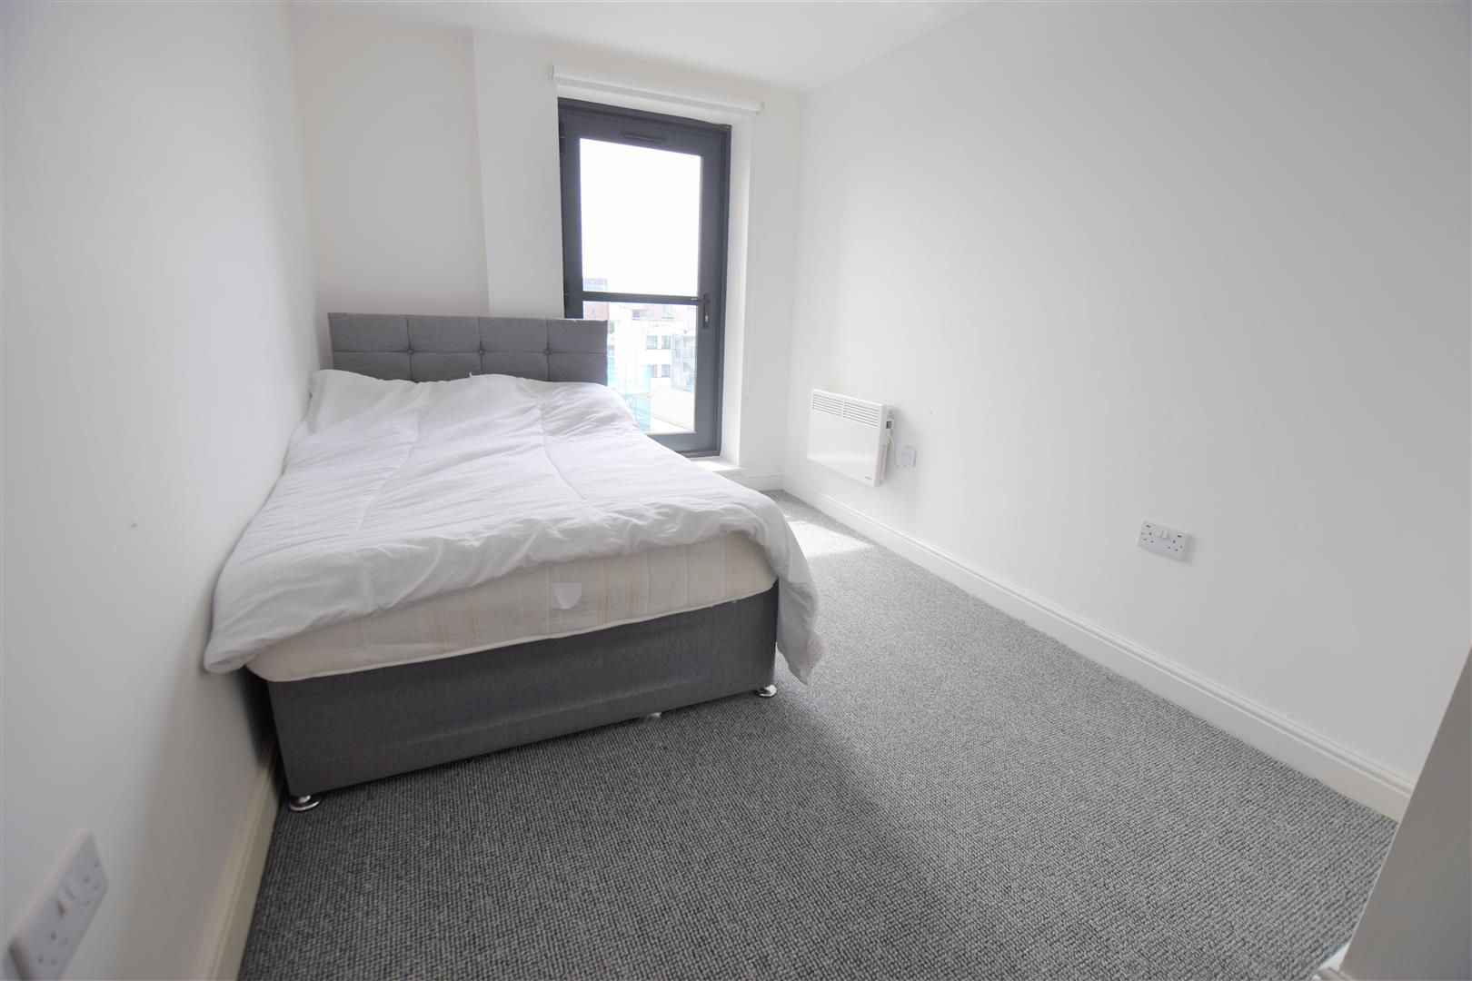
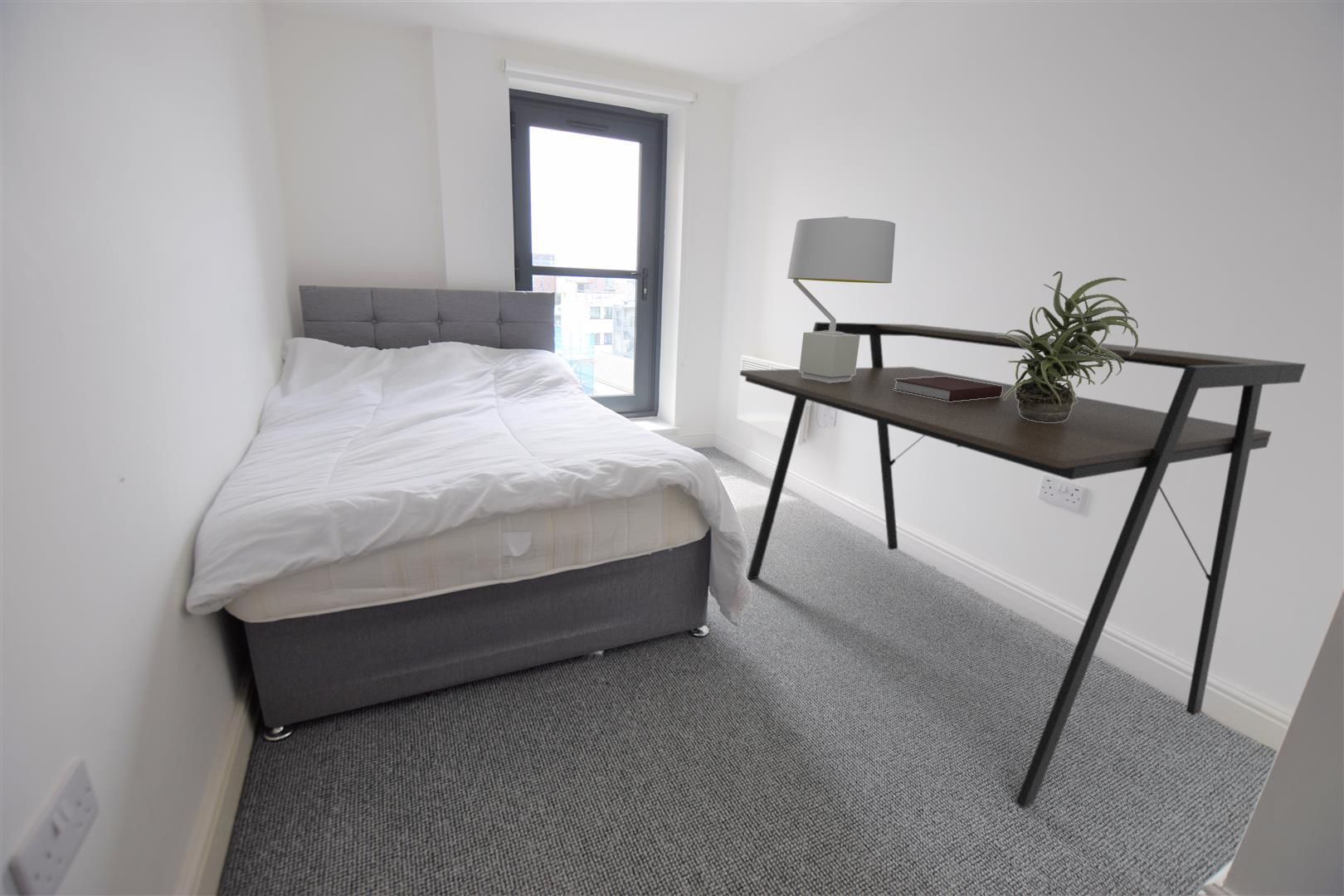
+ table lamp (825, 308)
+ potted plant (1070, 347)
+ notebook (947, 387)
+ desk (957, 446)
